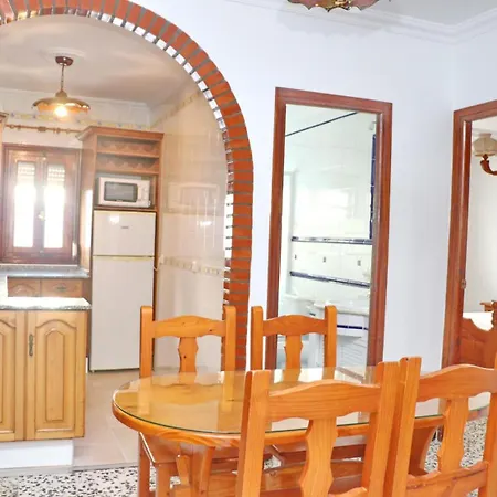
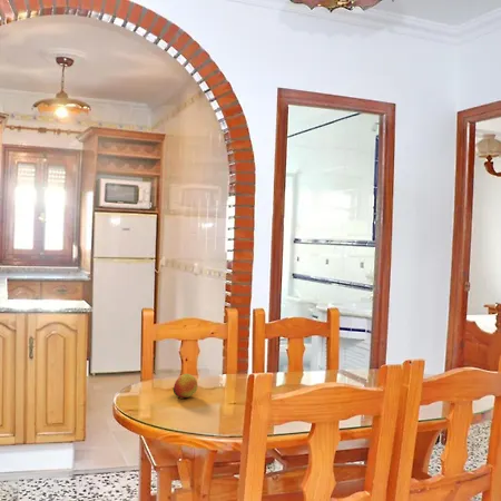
+ fruit (185, 385)
